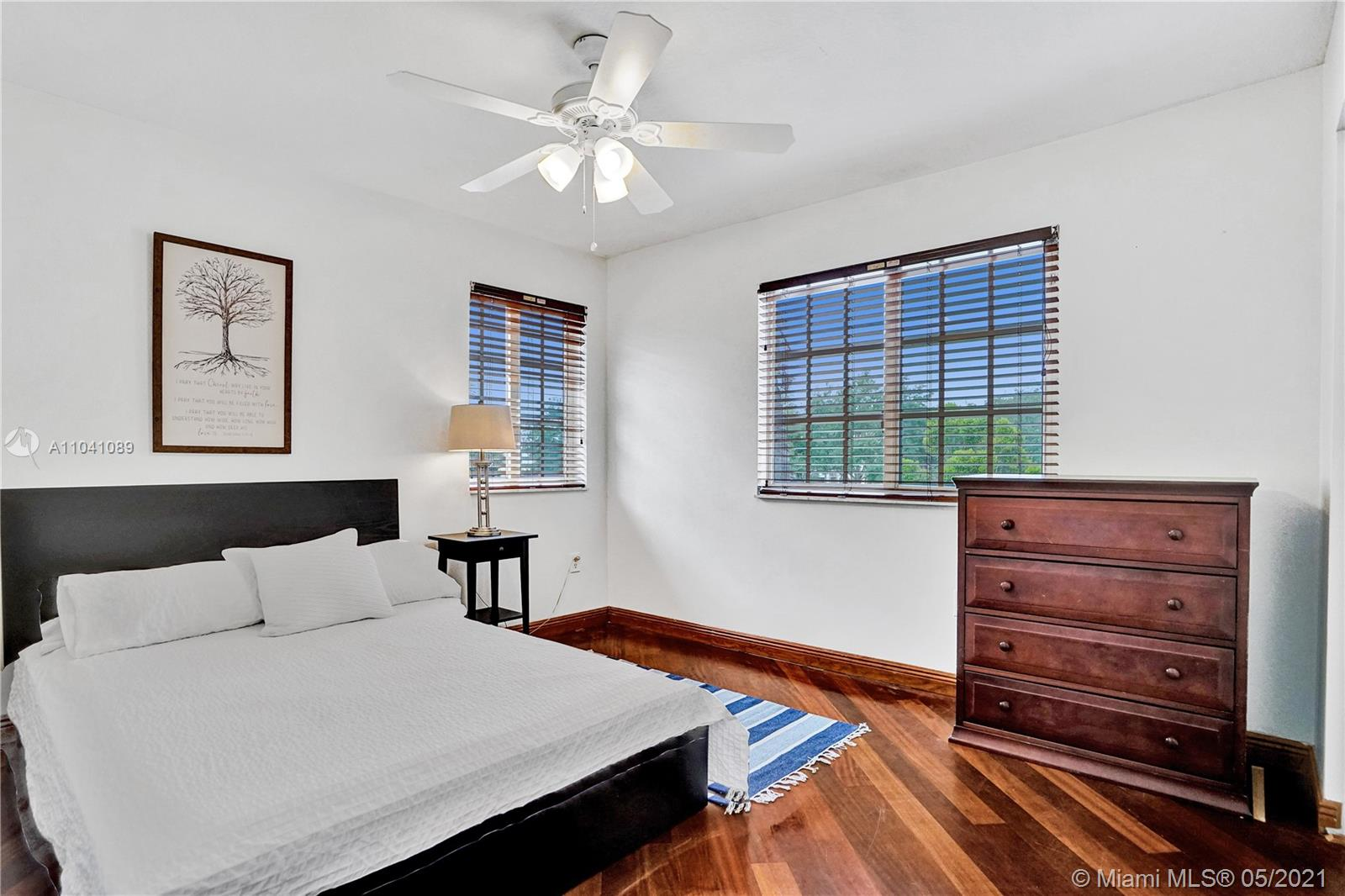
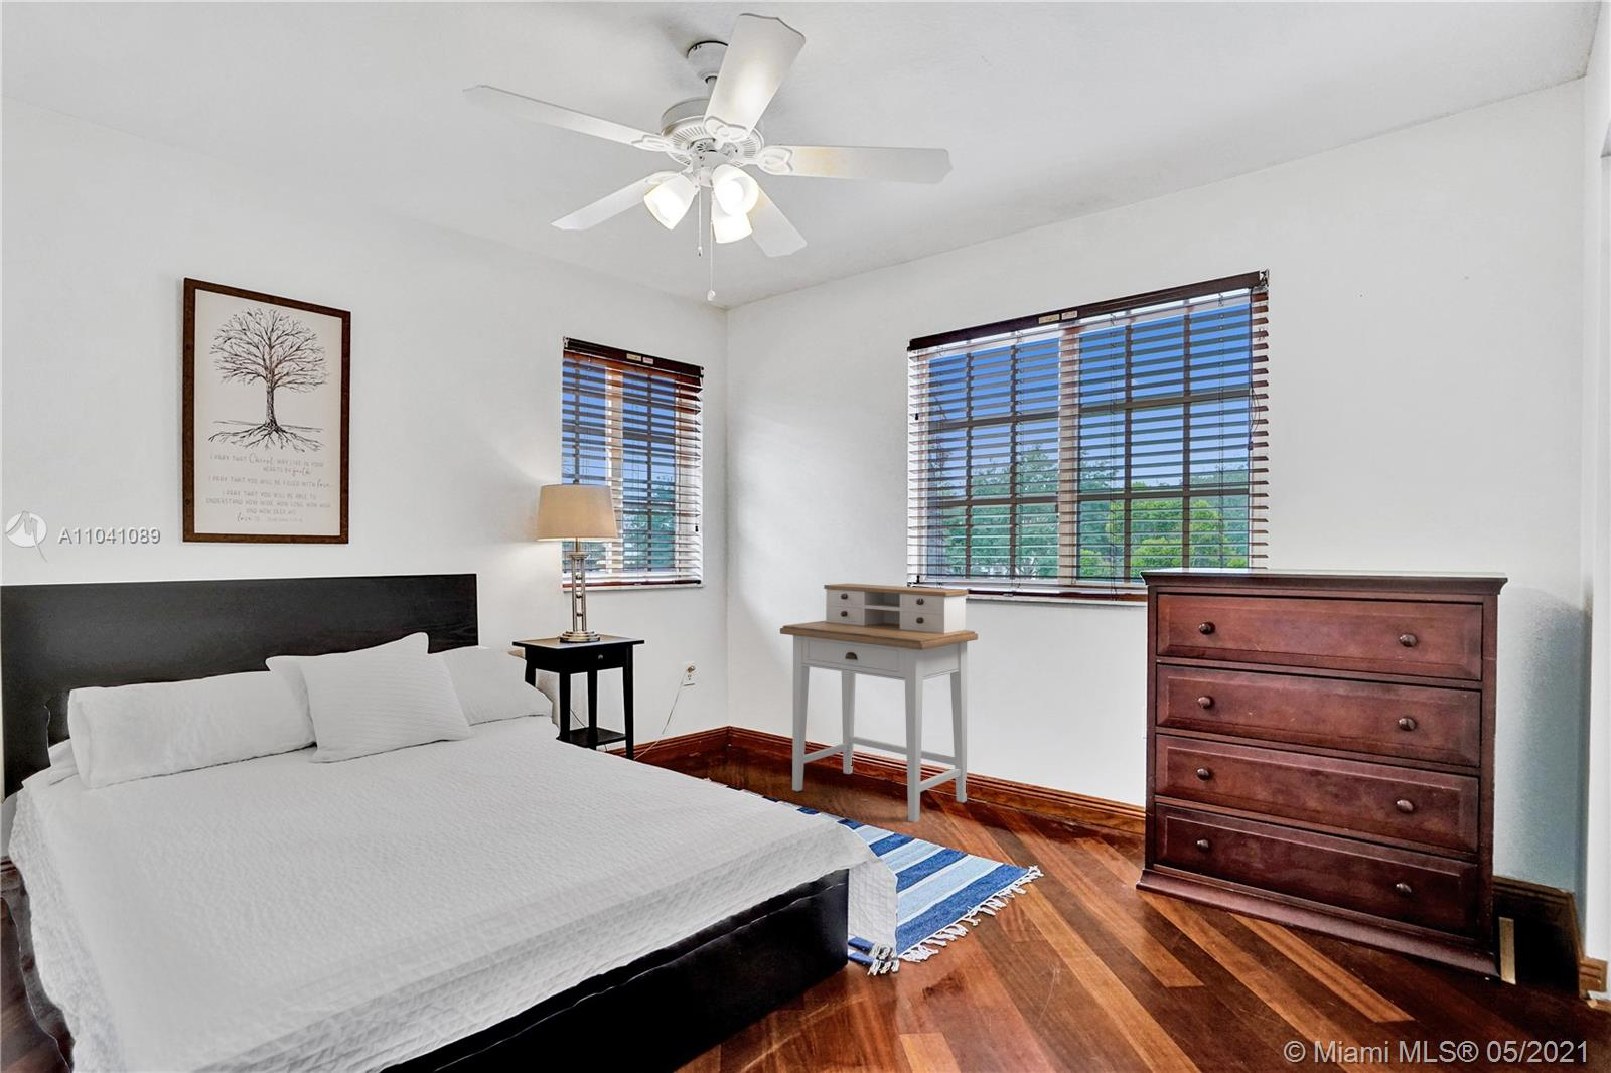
+ desk (878, 677)
